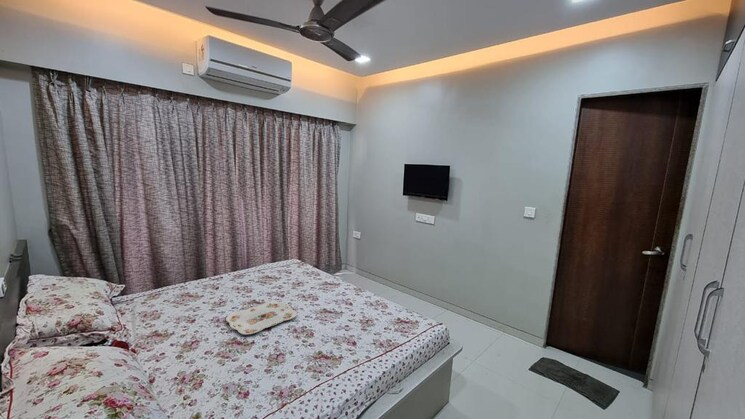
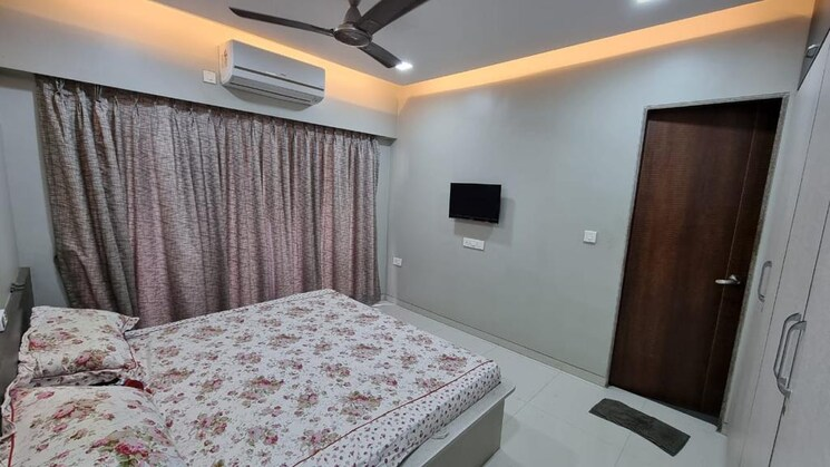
- serving tray (262, 316)
